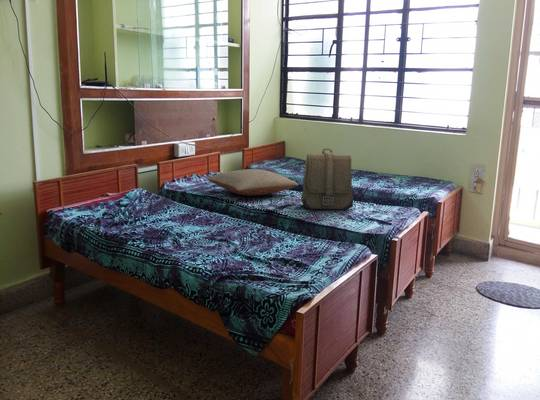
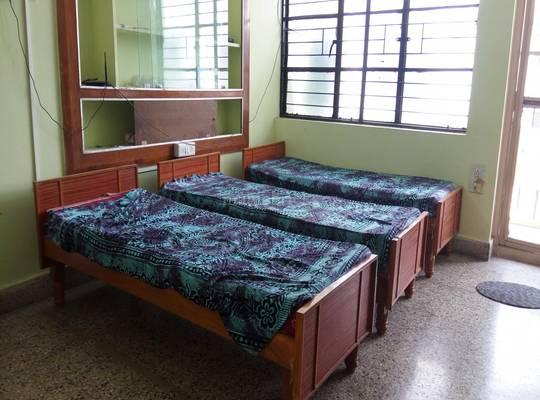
- backpack (327, 179)
- pillow (251, 181)
